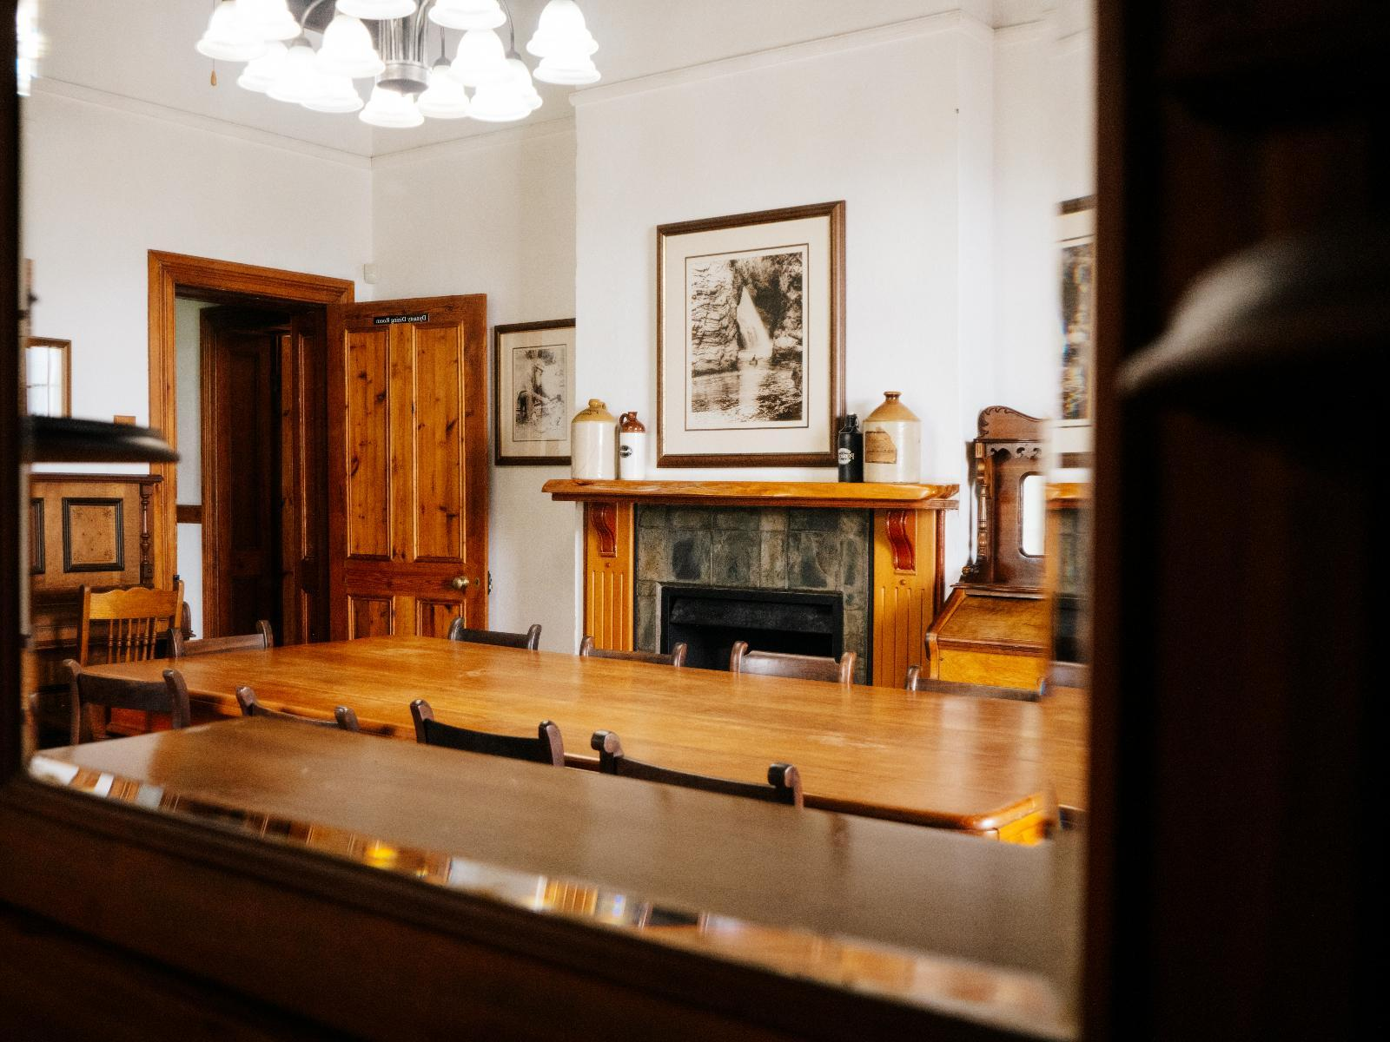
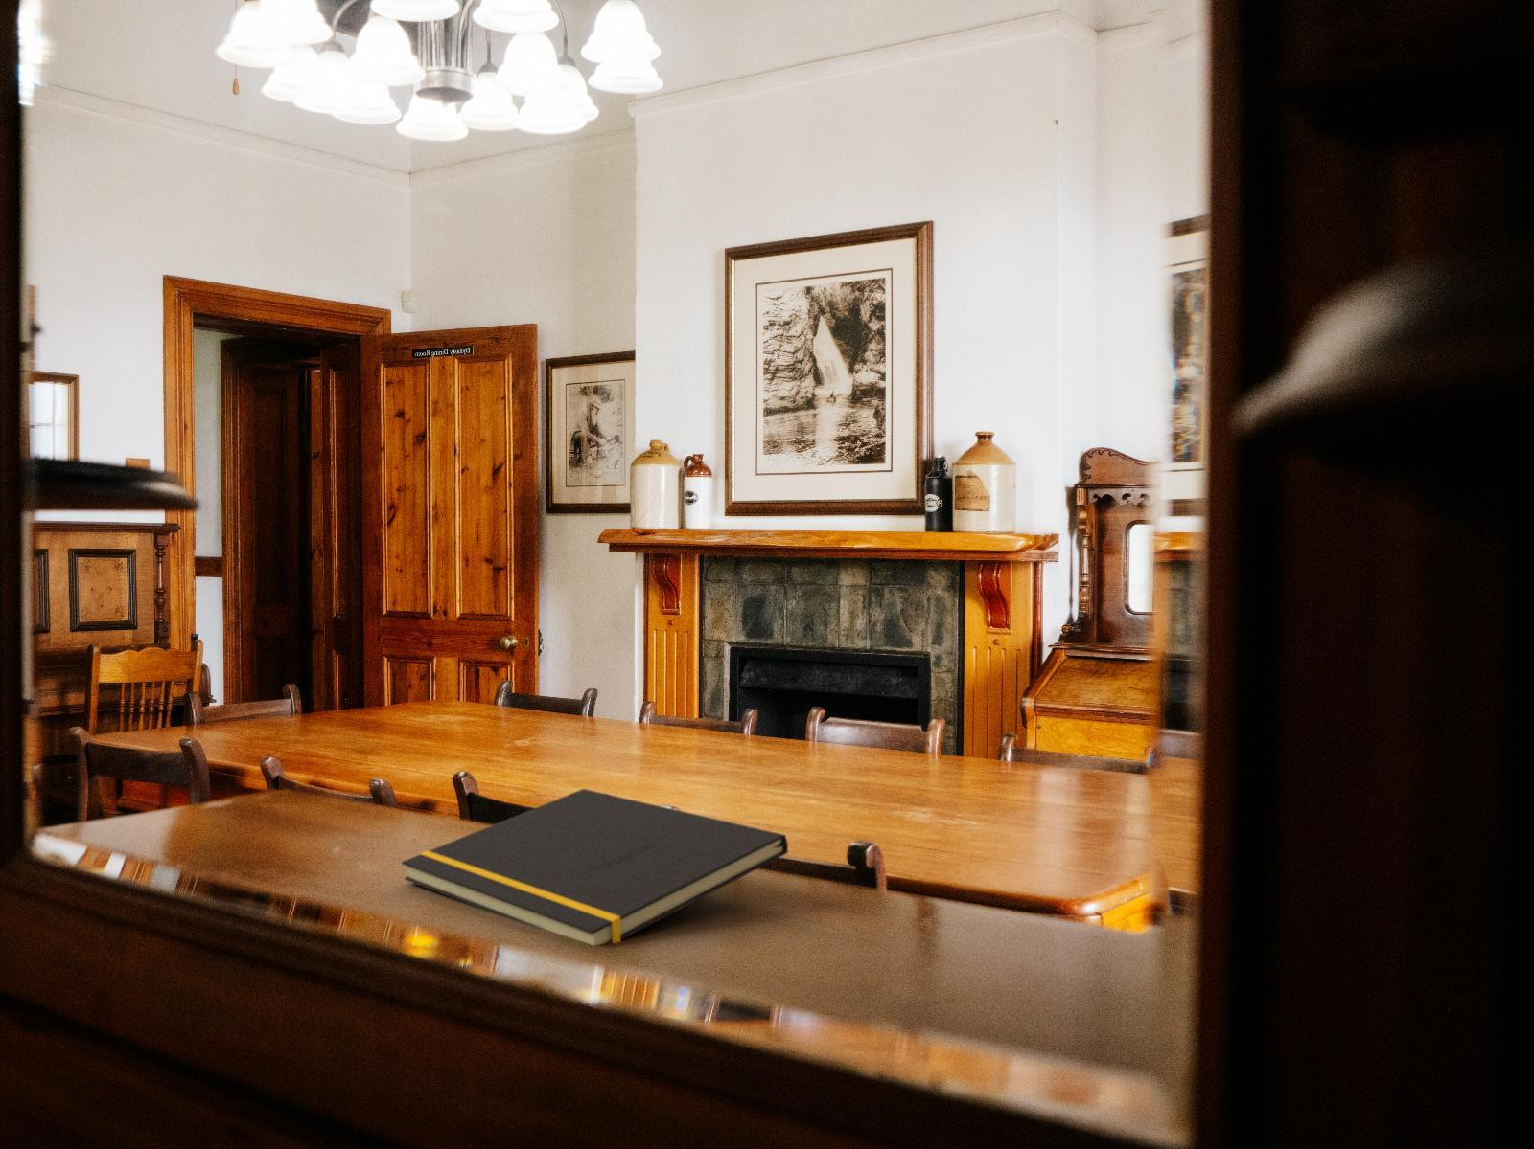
+ notepad (588, 857)
